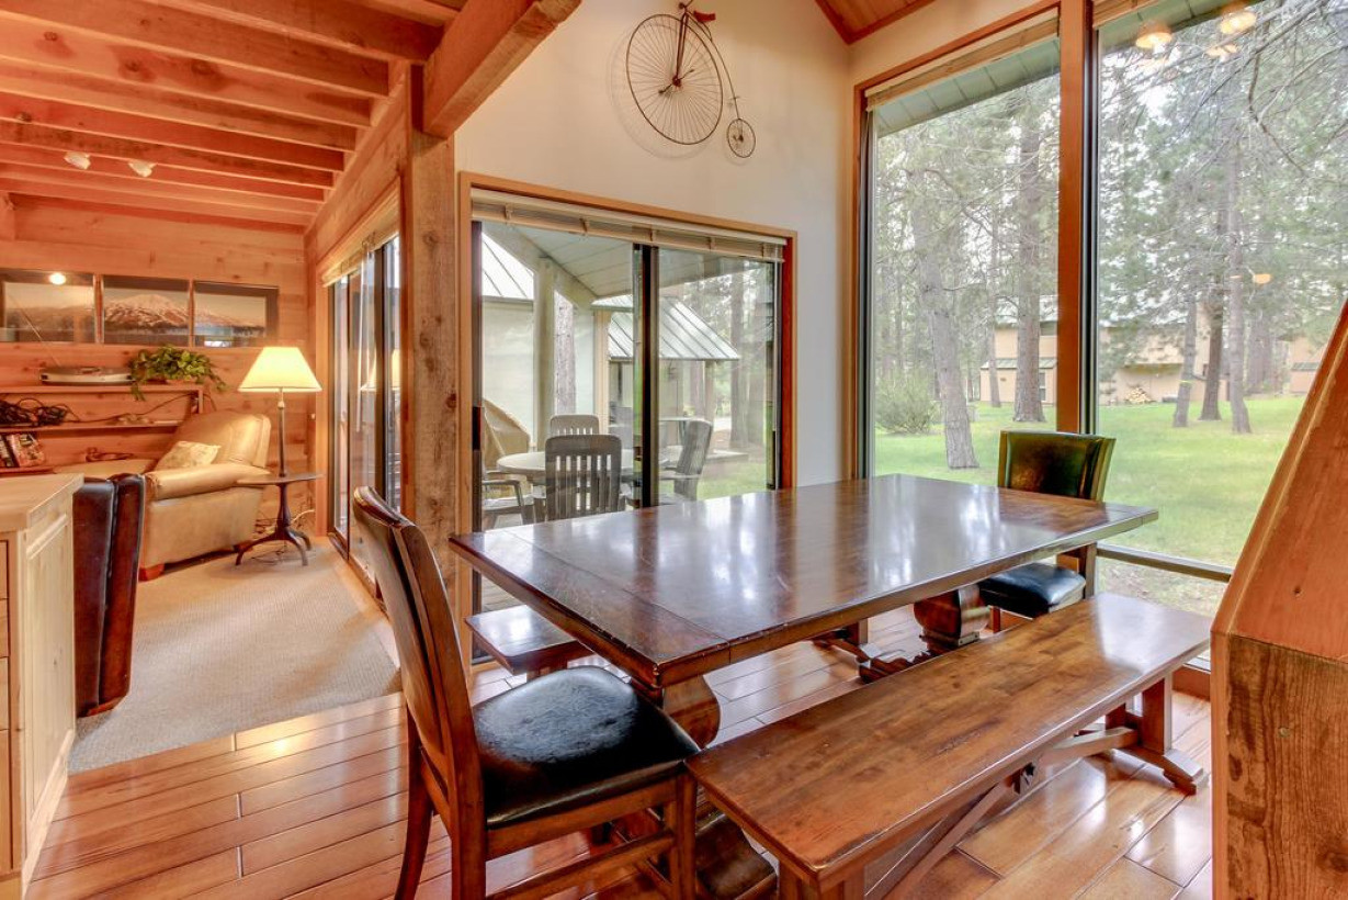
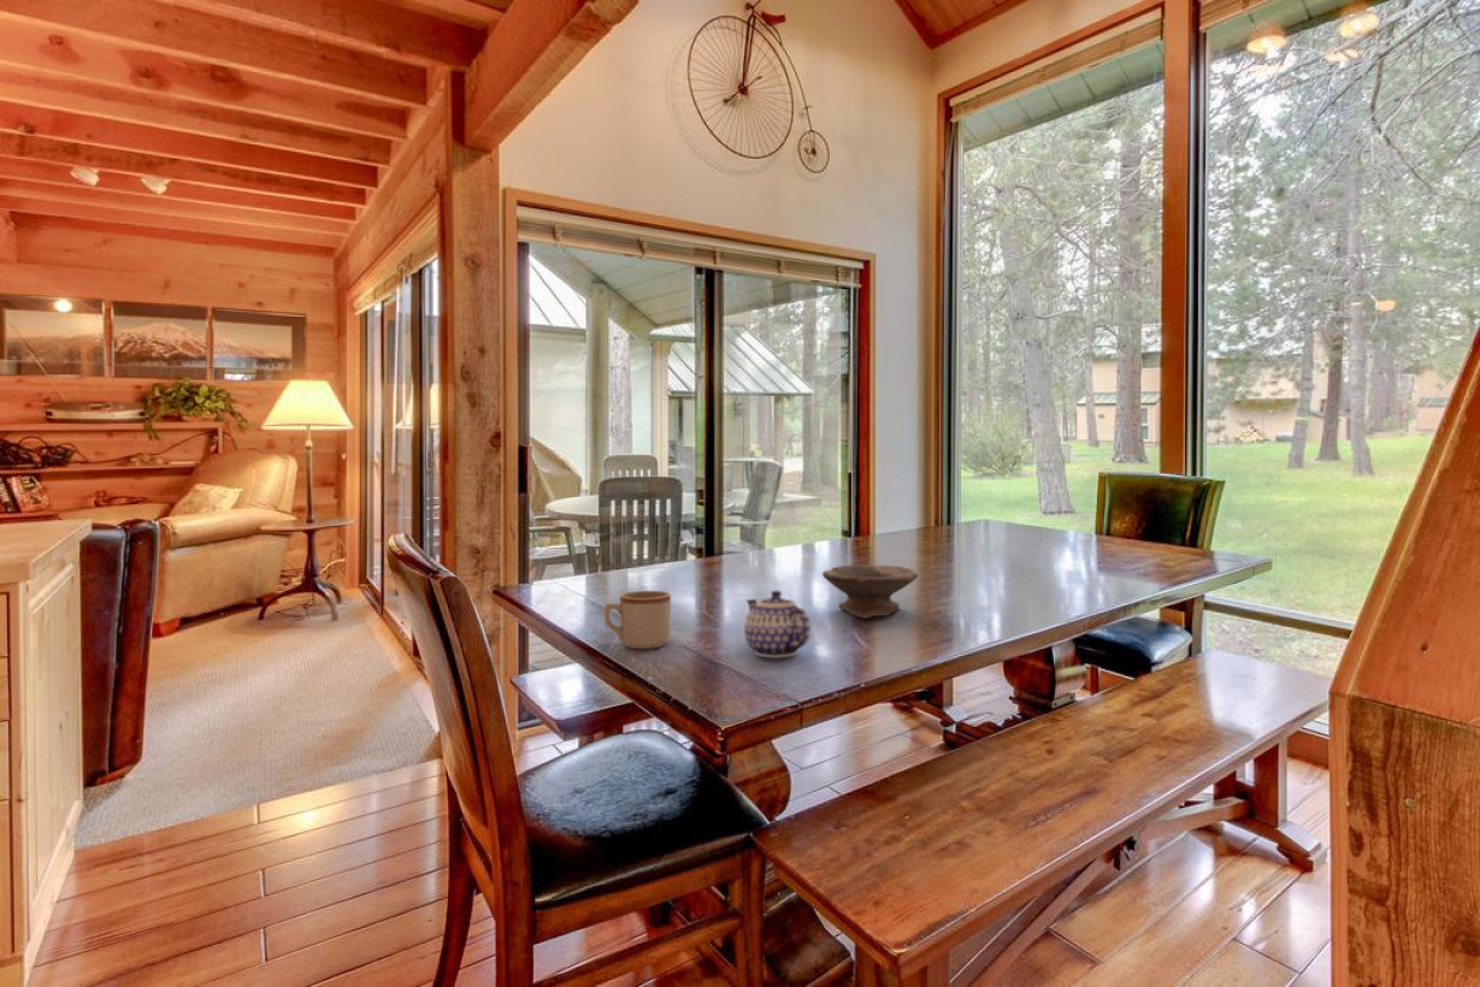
+ teapot (776, 621)
+ bowl (869, 591)
+ mug (637, 620)
